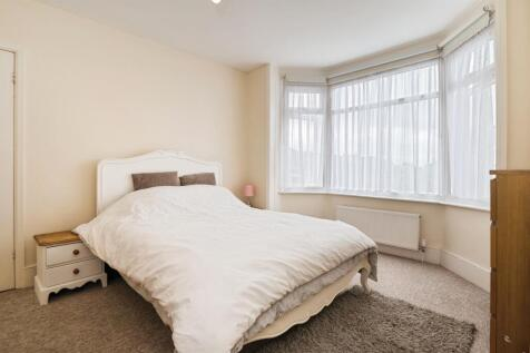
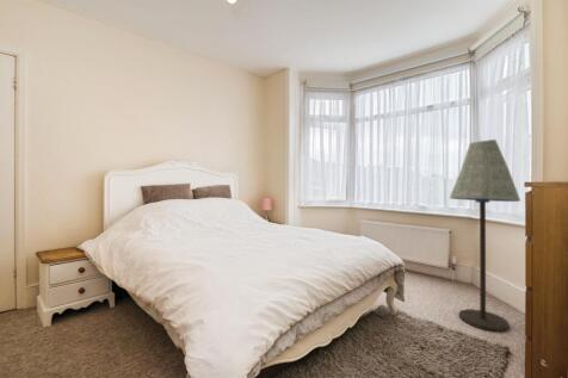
+ floor lamp (482, 230)
